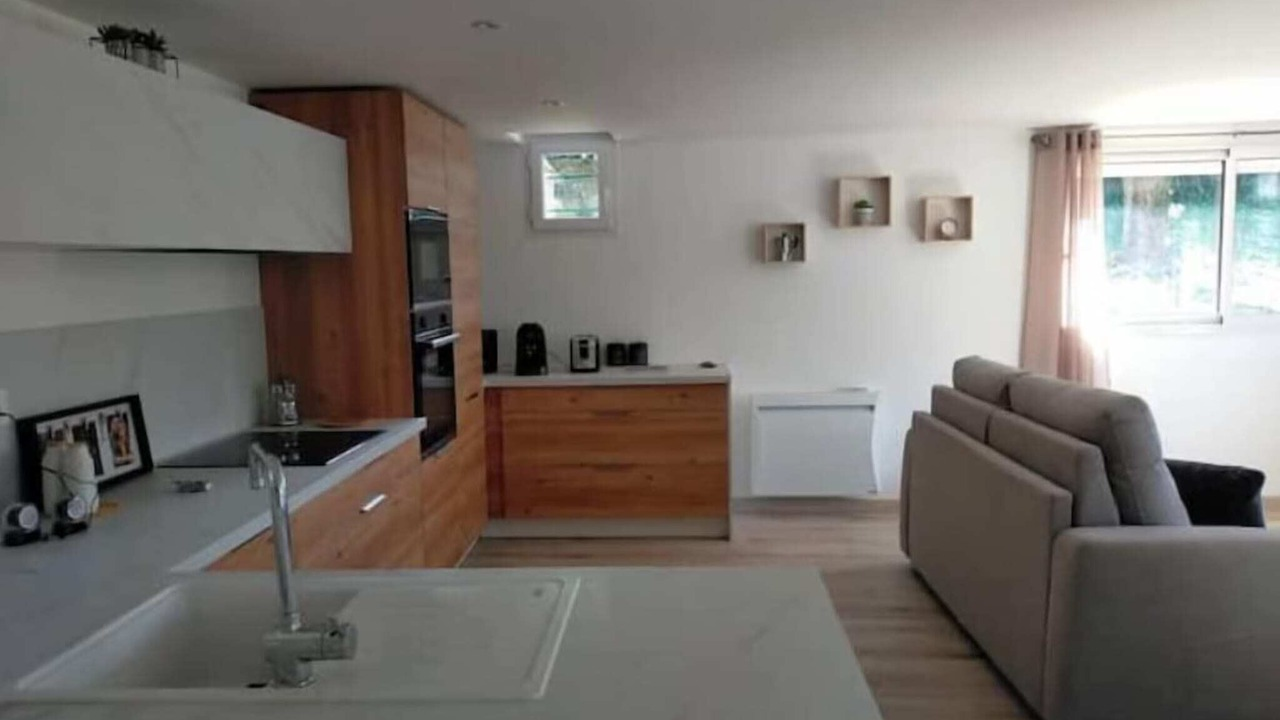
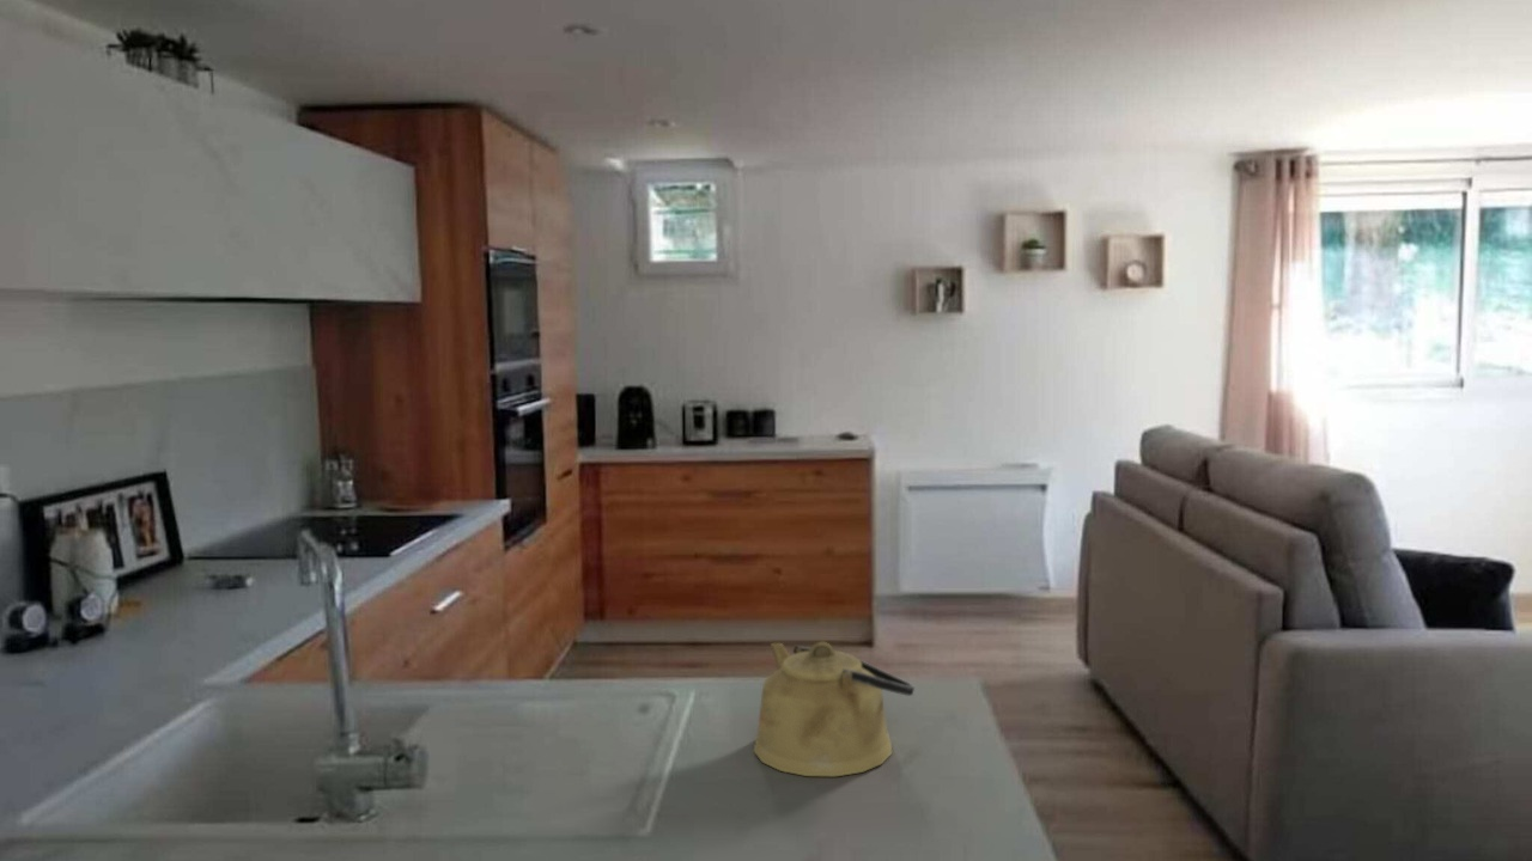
+ kettle (815, 690)
